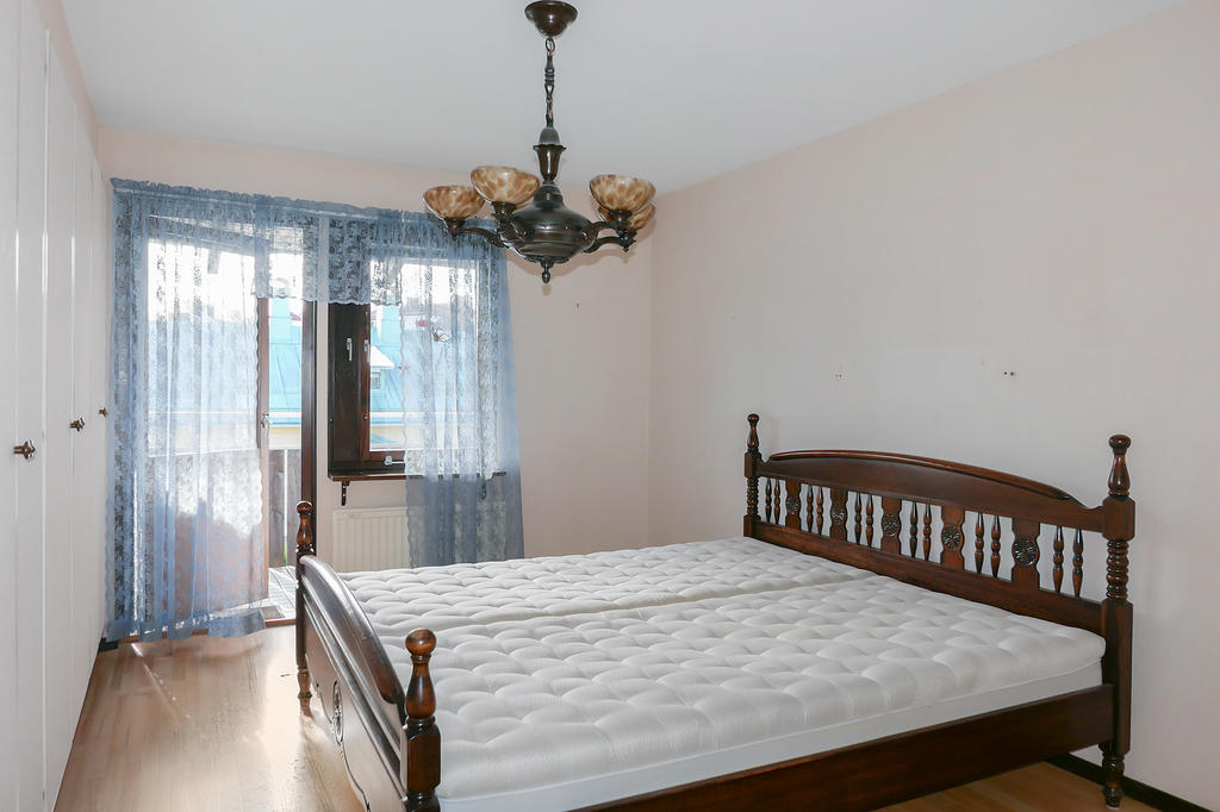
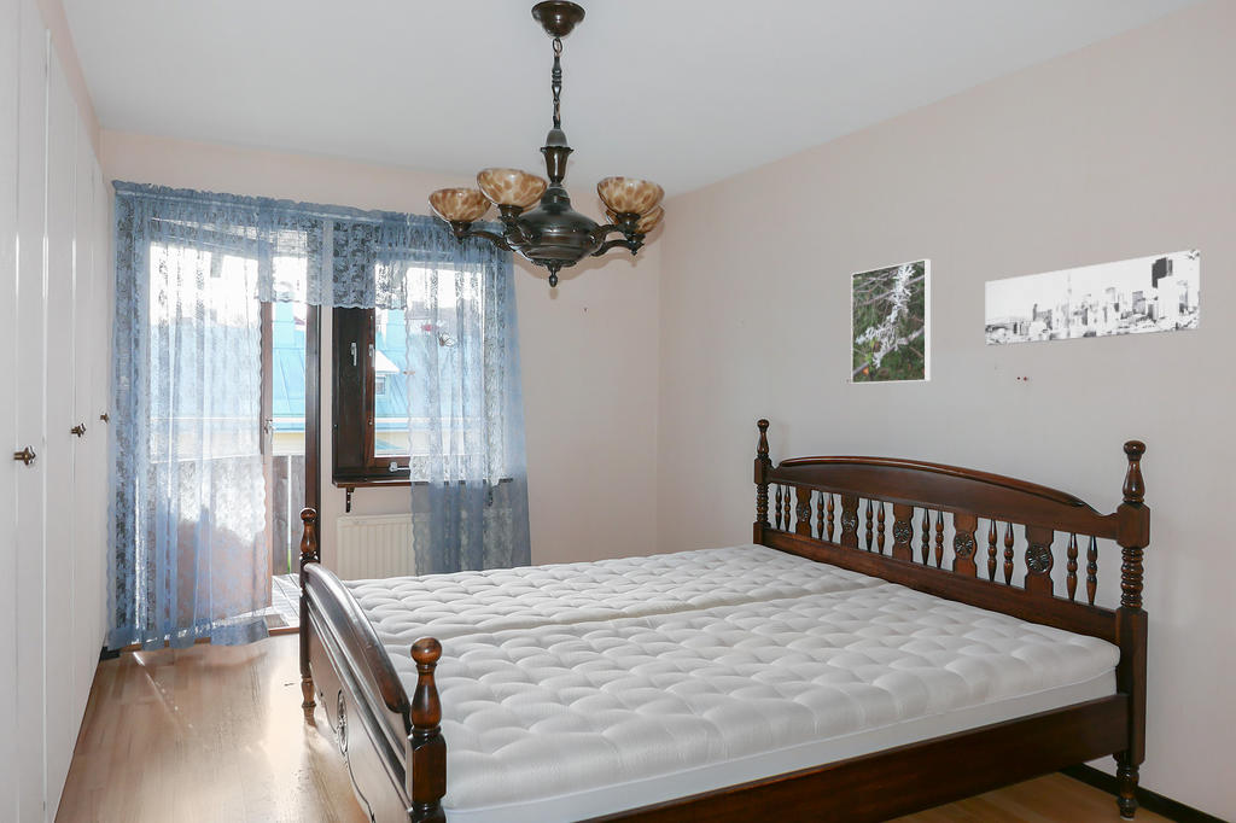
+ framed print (888, 325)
+ wall art (1080, 303)
